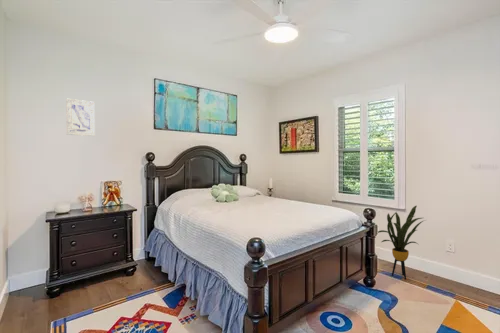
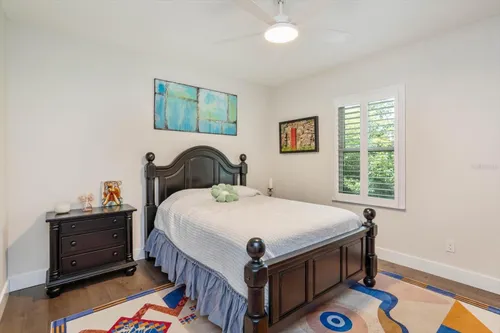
- house plant (405, 242)
- wall art (80, 117)
